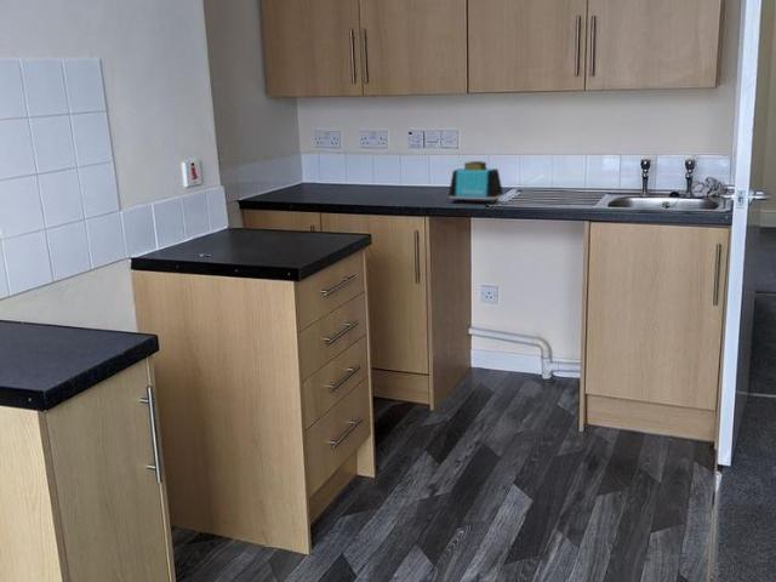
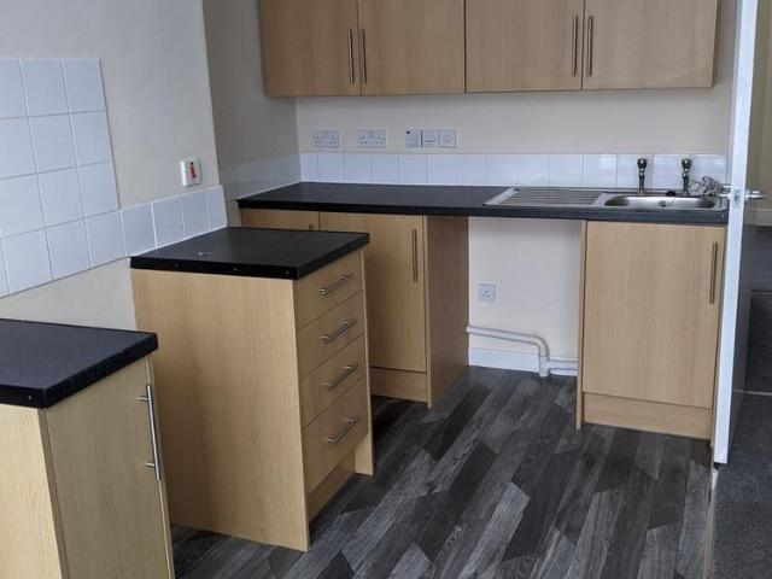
- toaster (475, 182)
